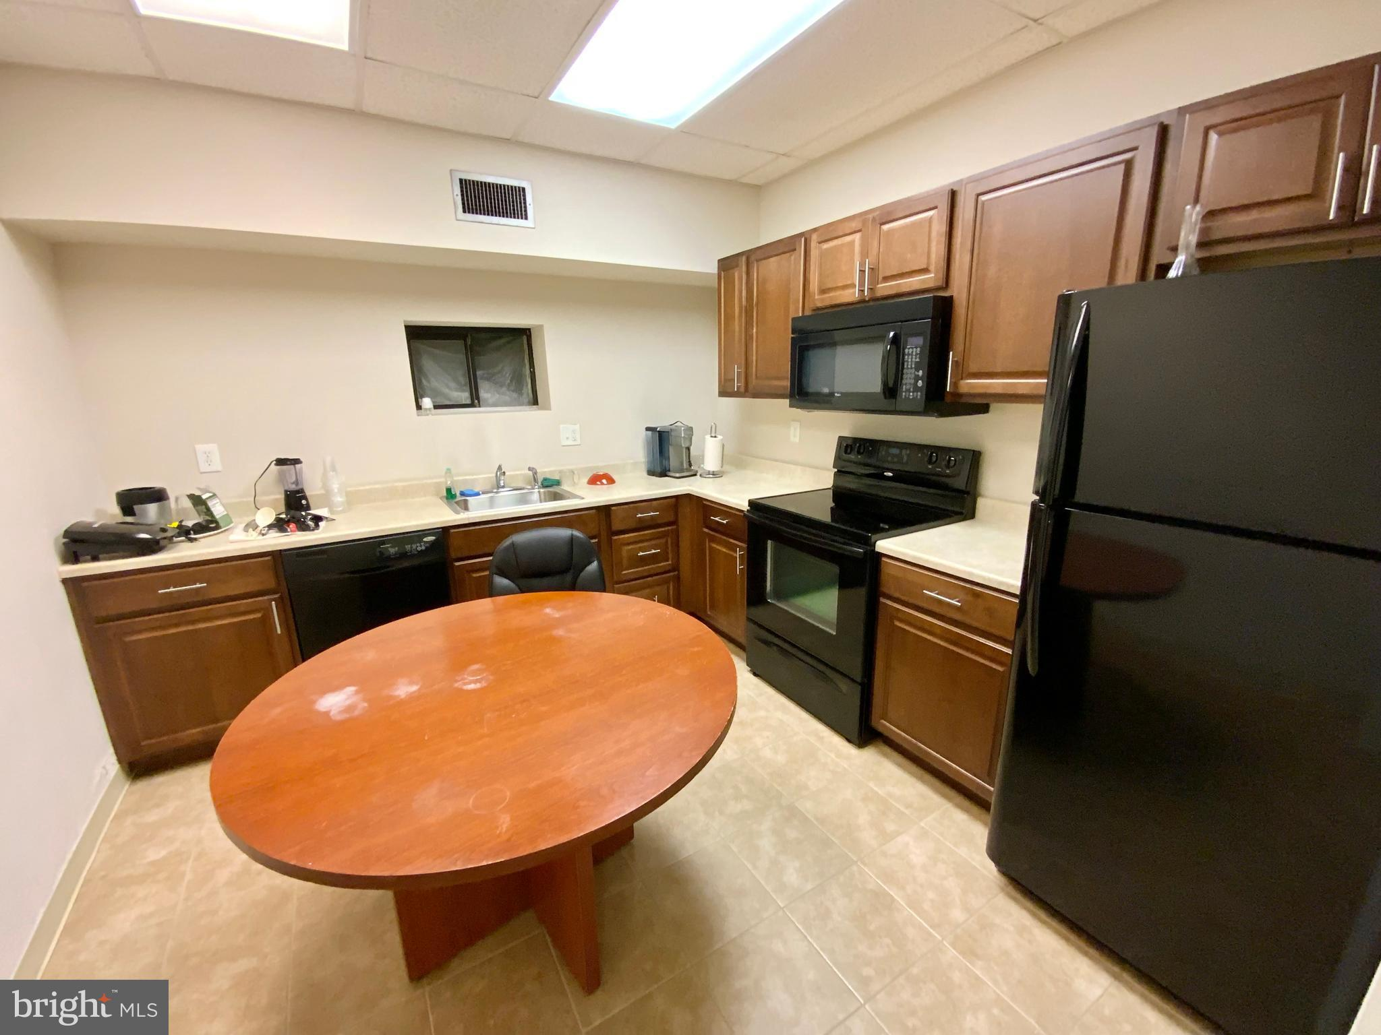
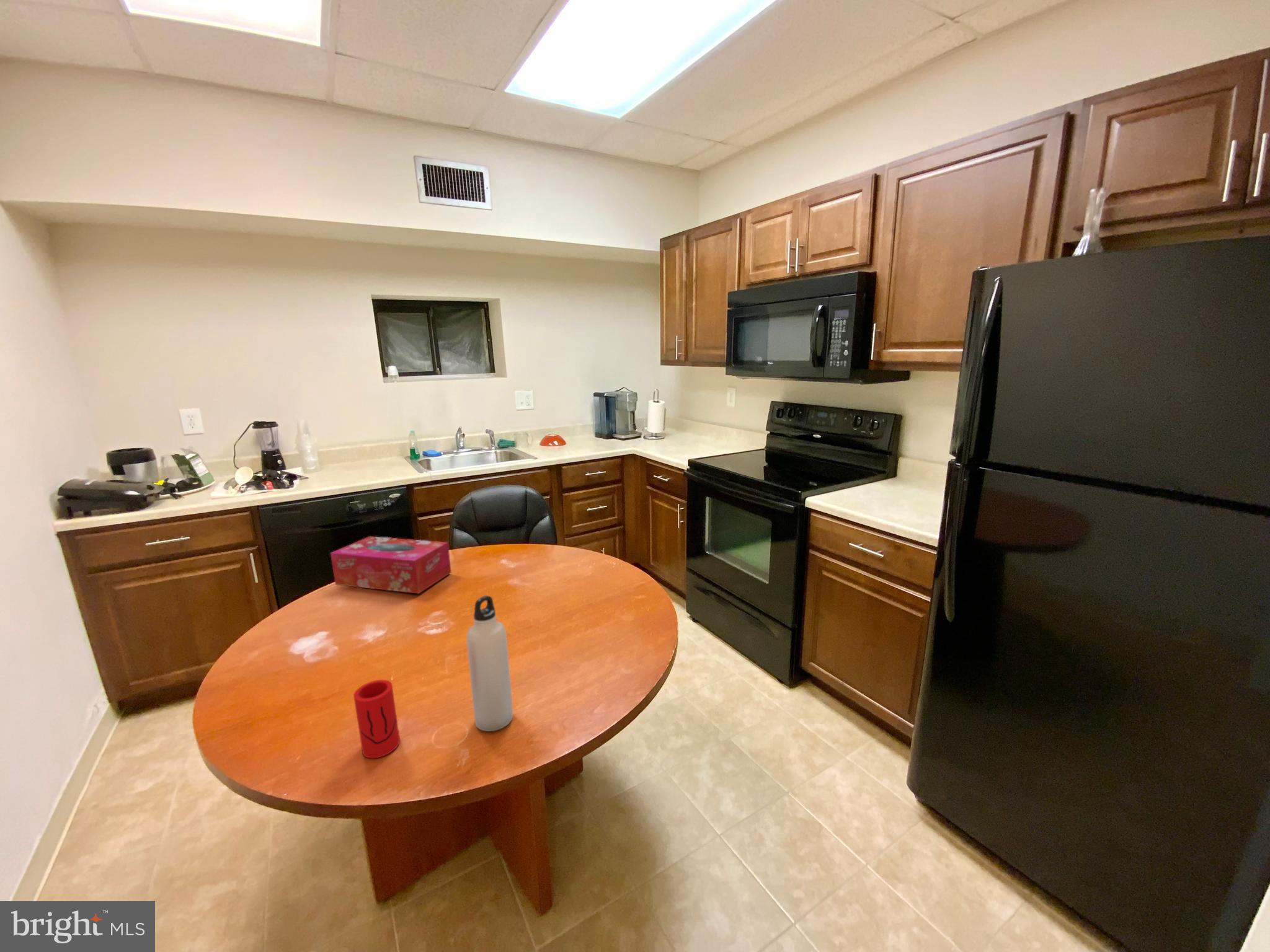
+ water bottle (489, 660)
+ cup (377, 718)
+ tissue box (393, 563)
